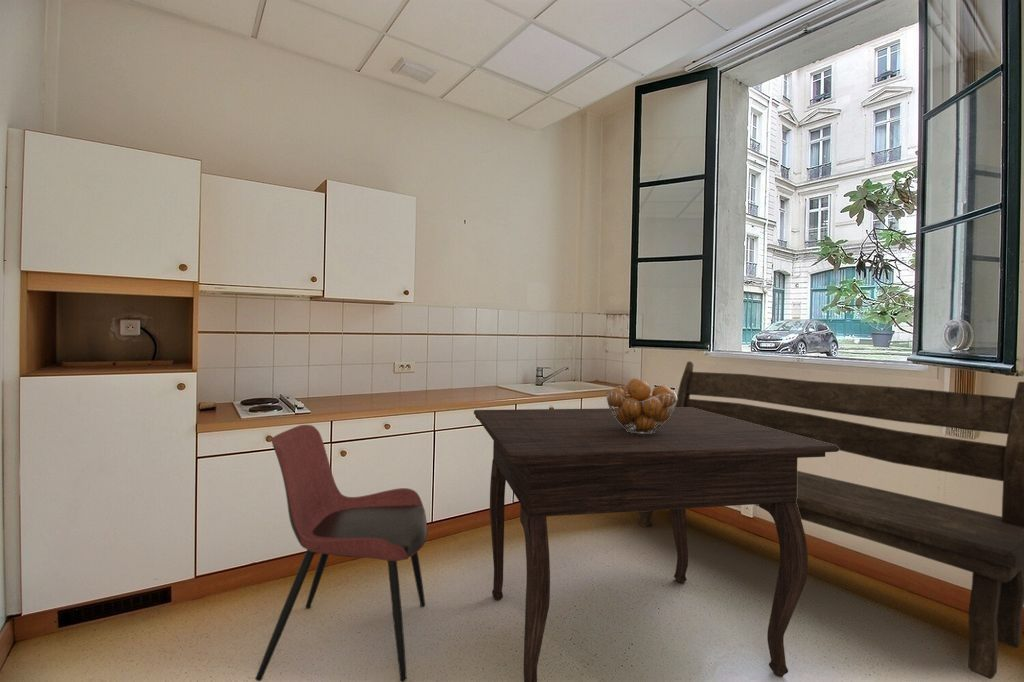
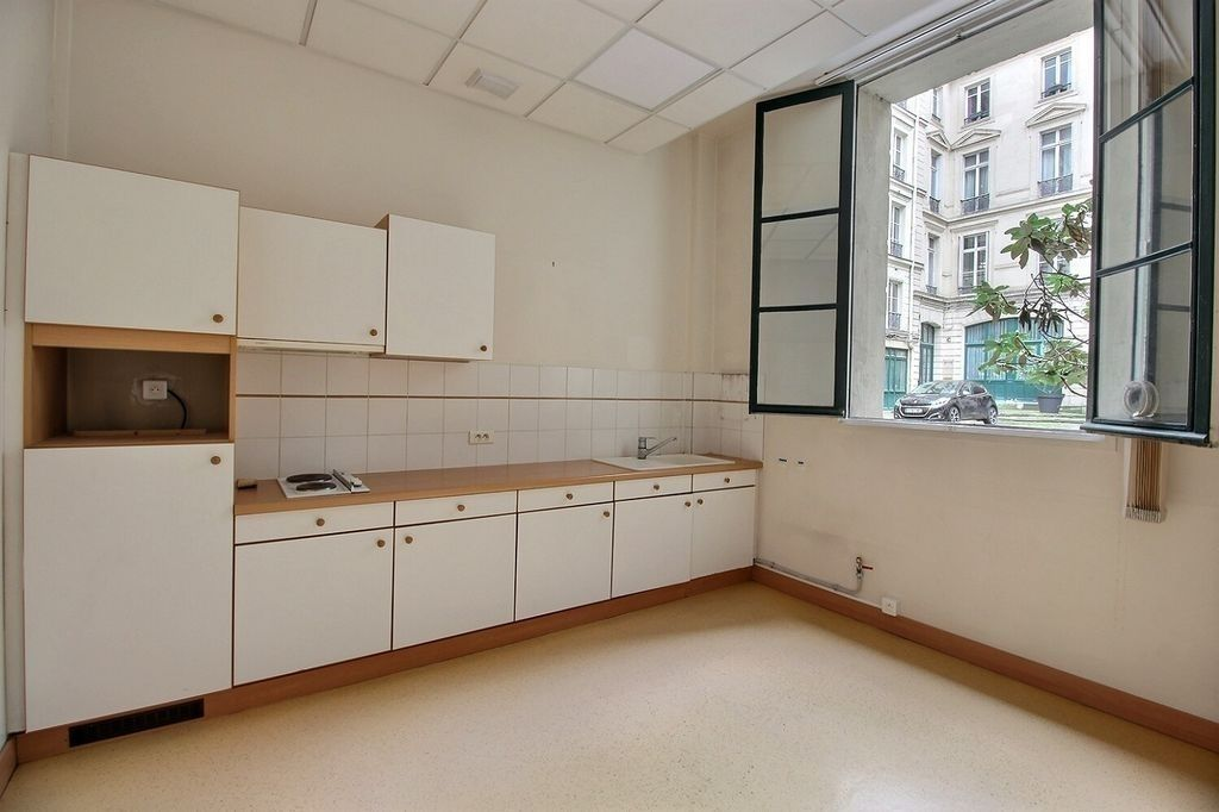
- dining chair (353, 535)
- dining table (623, 511)
- bench (797, 471)
- fruit basket (640, 404)
